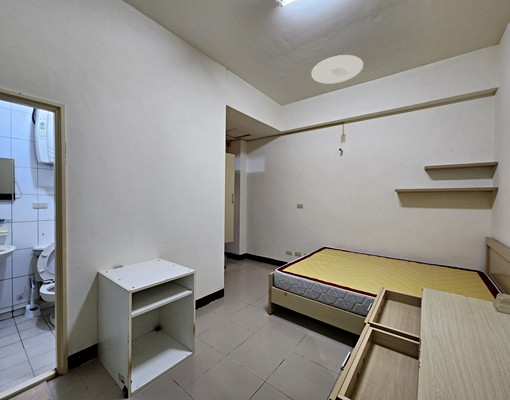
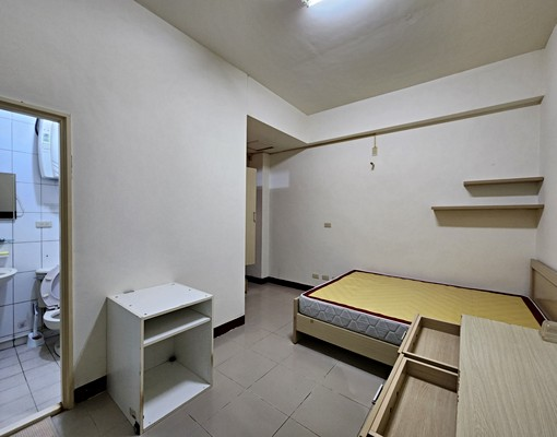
- ceiling light (336, 68)
